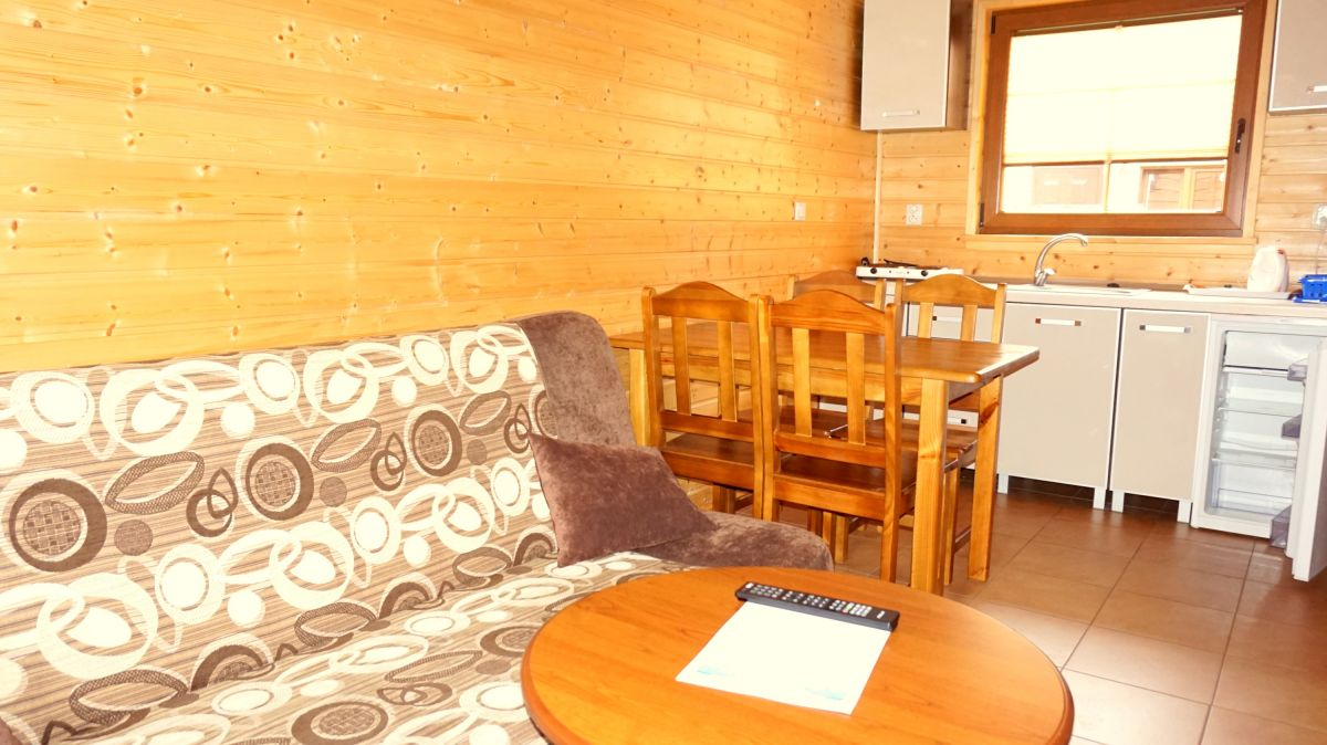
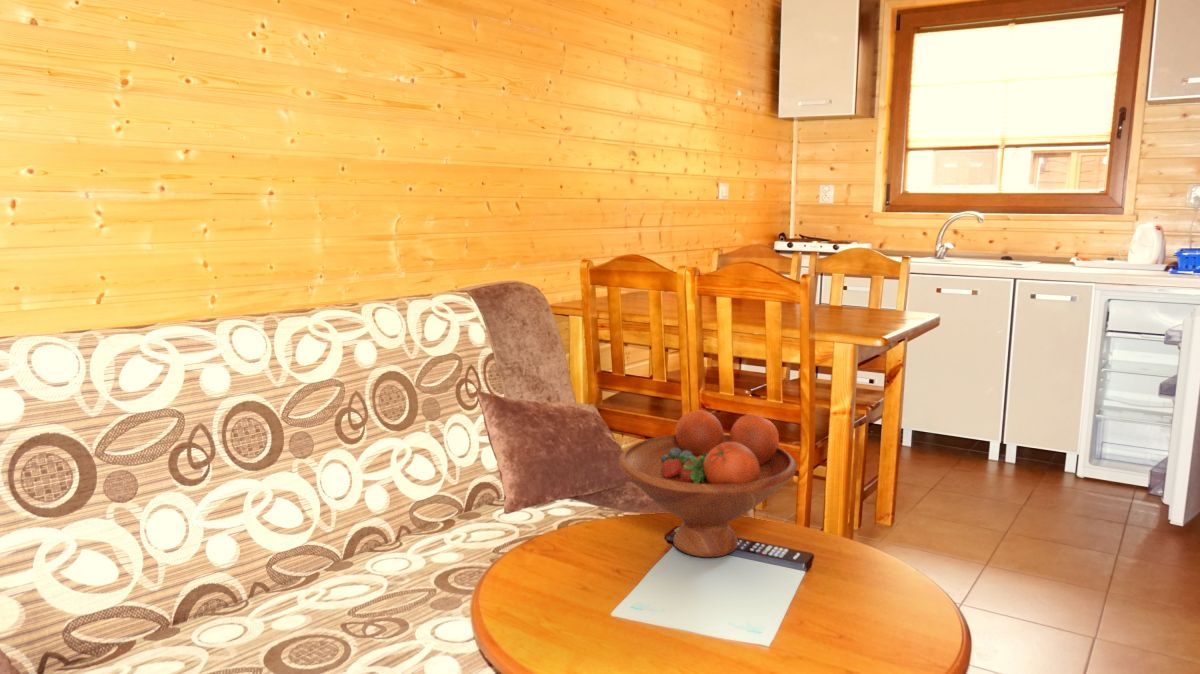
+ fruit bowl (706, 485)
